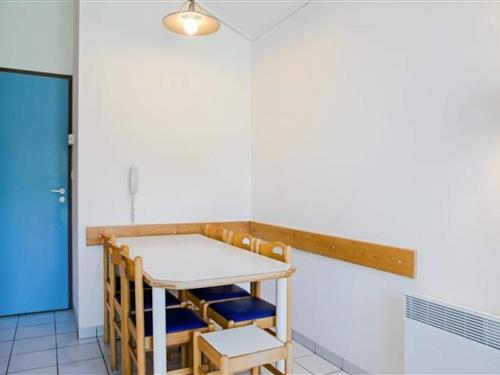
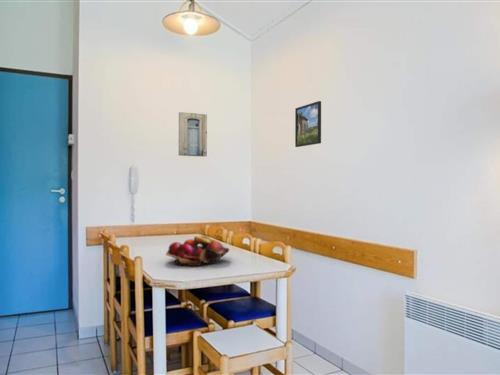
+ fruit basket (198, 249)
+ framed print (307, 125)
+ wall art (192, 134)
